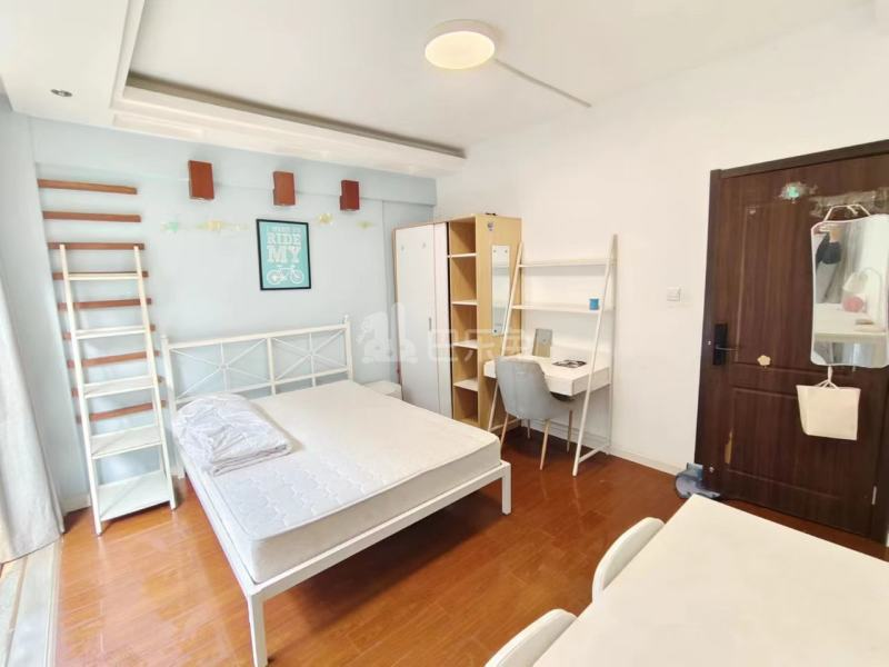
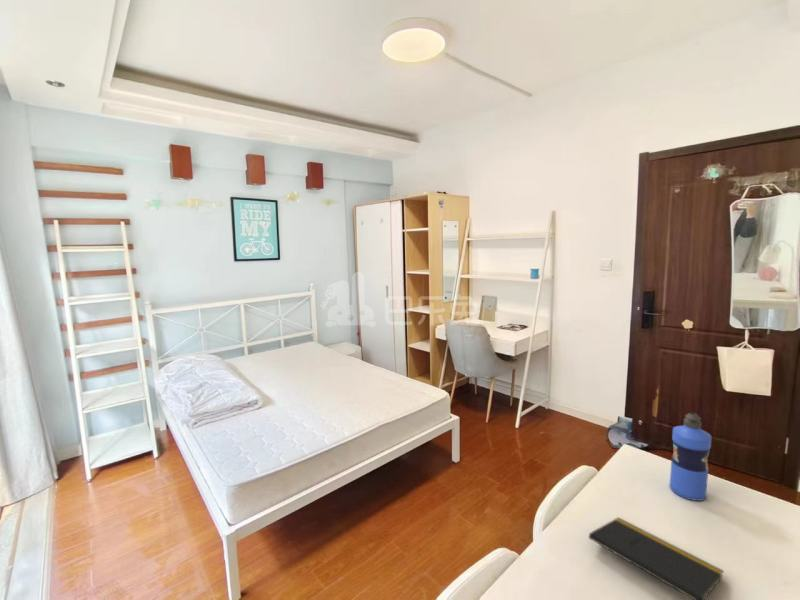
+ notepad (653, 553)
+ water bottle (690, 453)
